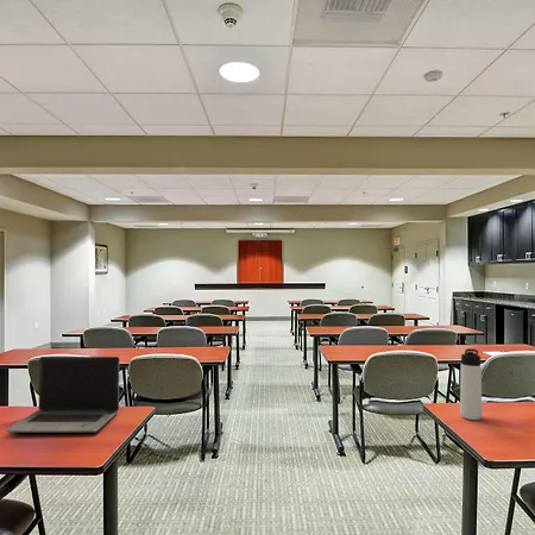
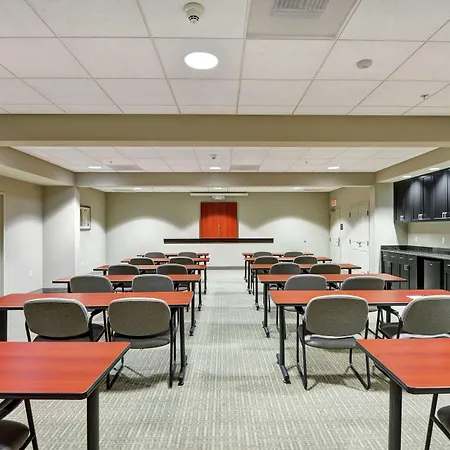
- thermos bottle (471, 383)
- laptop computer (65, 392)
